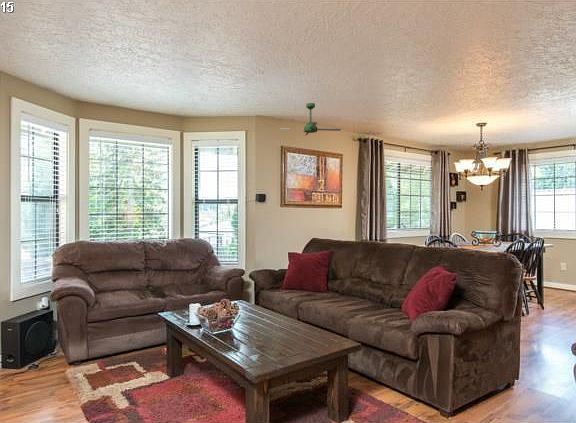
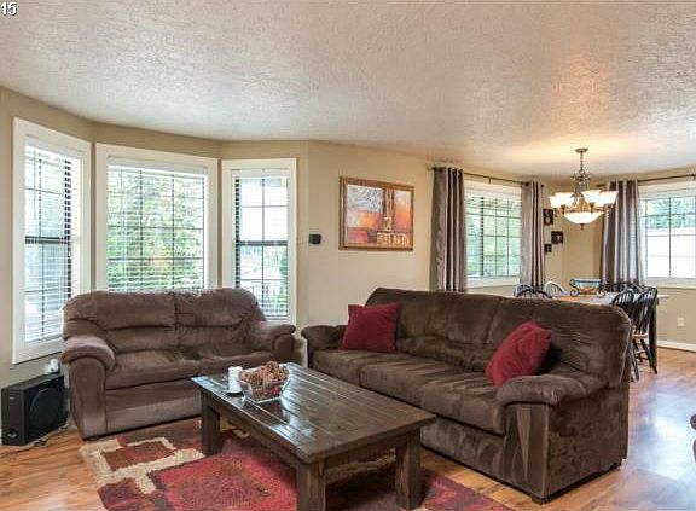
- ceiling fan (310, 117)
